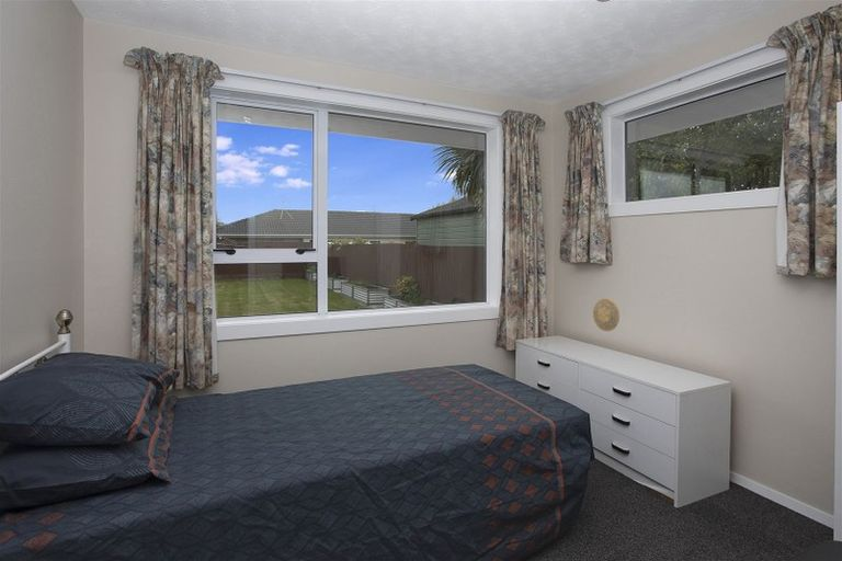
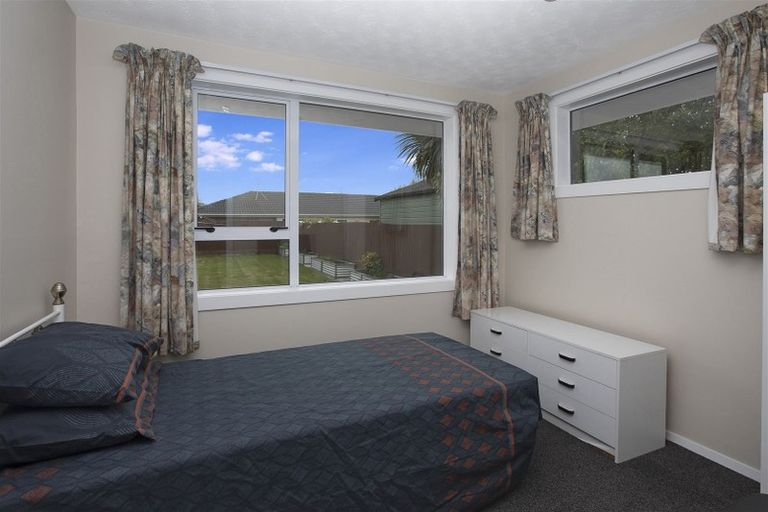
- decorative plate (604, 314)
